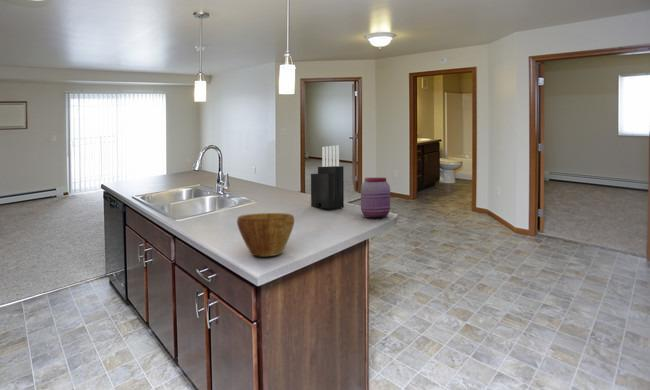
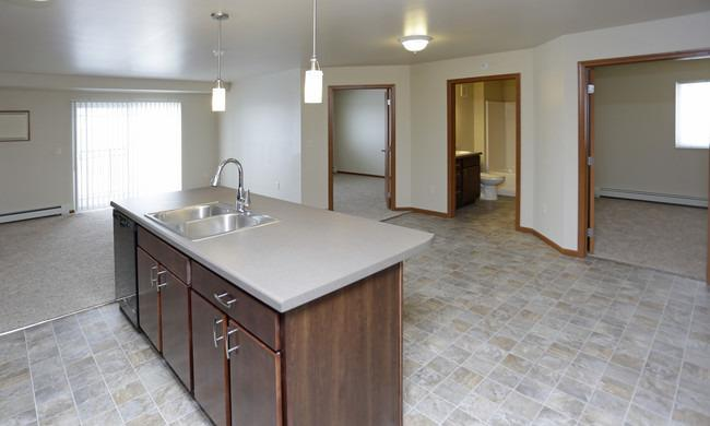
- jar (375, 197)
- bowl (266, 234)
- knife block (325, 176)
